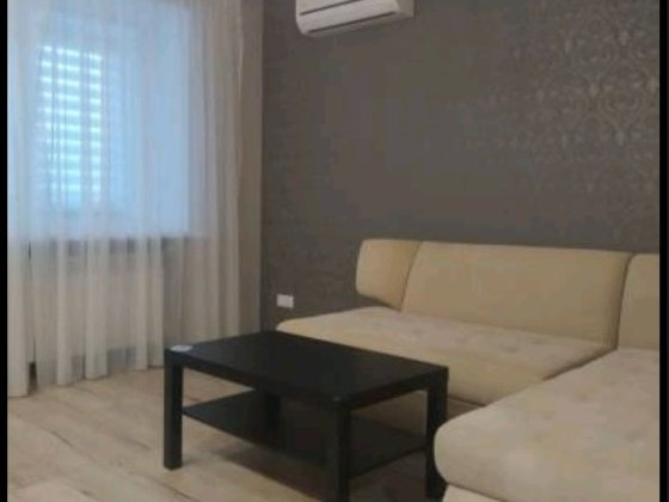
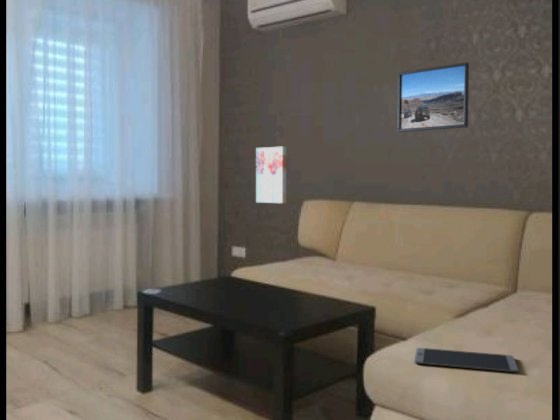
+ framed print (431, 98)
+ tablet (464, 359)
+ wall art (270, 175)
